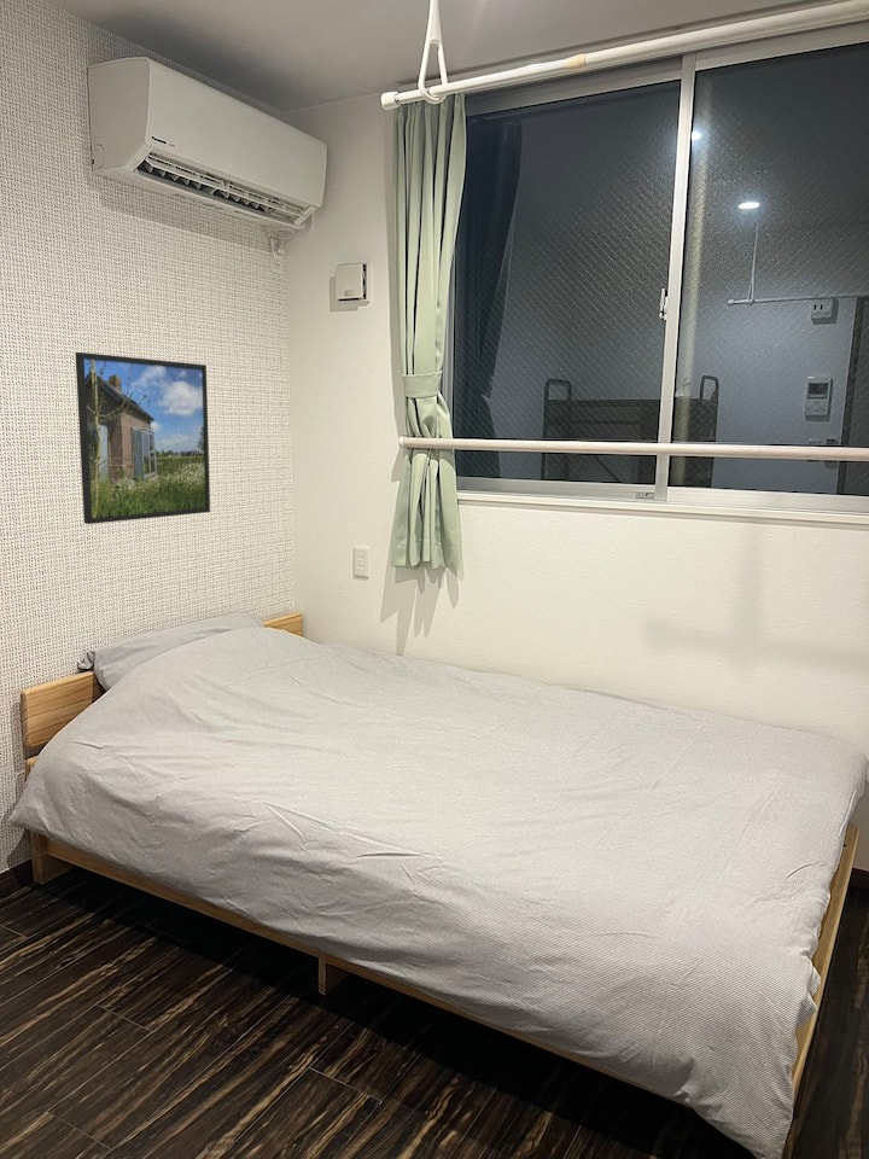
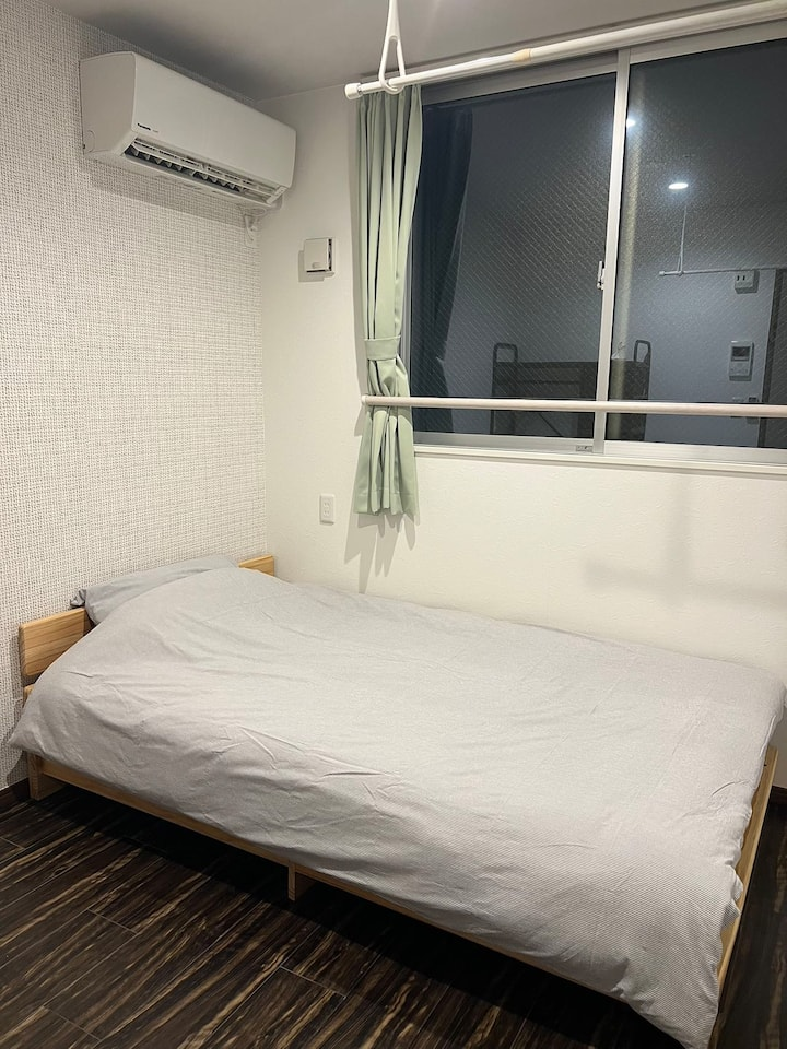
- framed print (148, 439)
